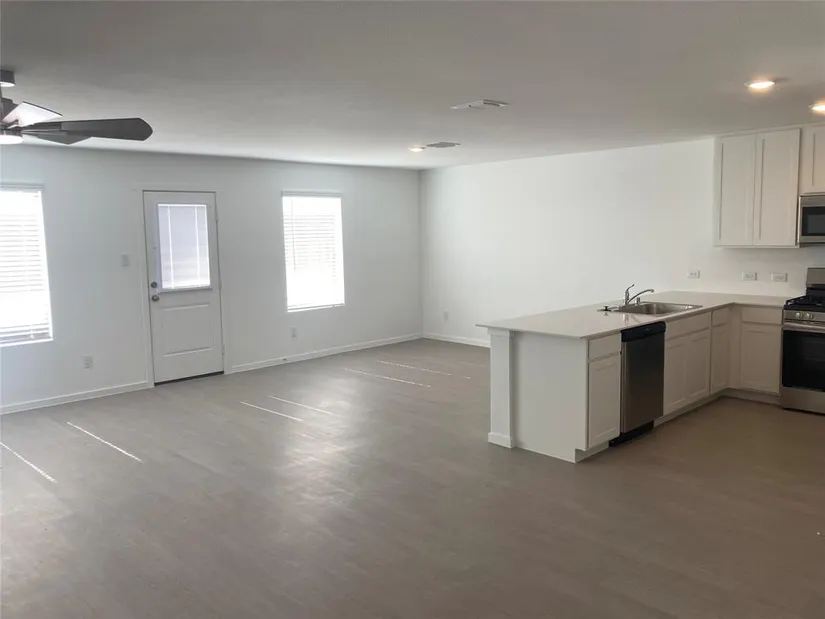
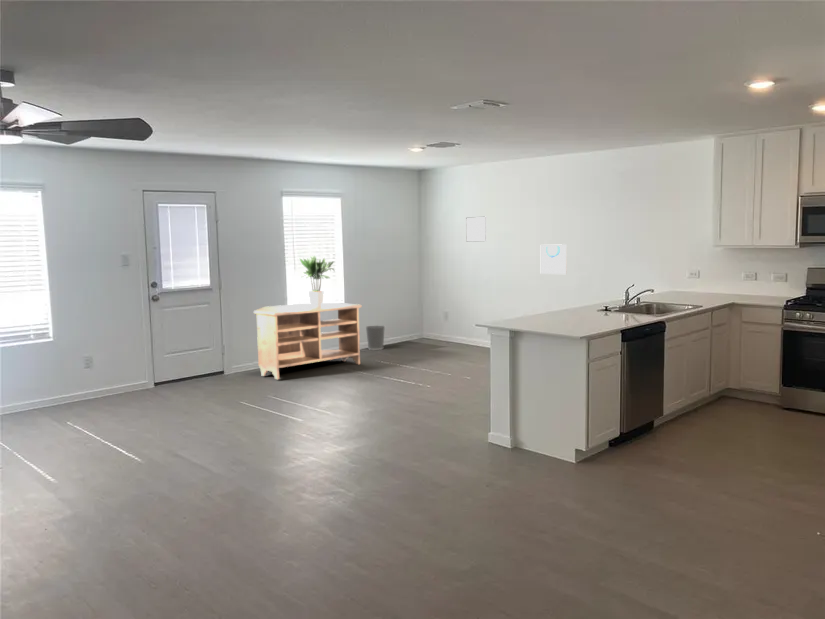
+ potted plant (320, 280)
+ tv stand (302, 337)
+ wall art (476, 229)
+ wastebasket (375, 337)
+ wall art (553, 259)
